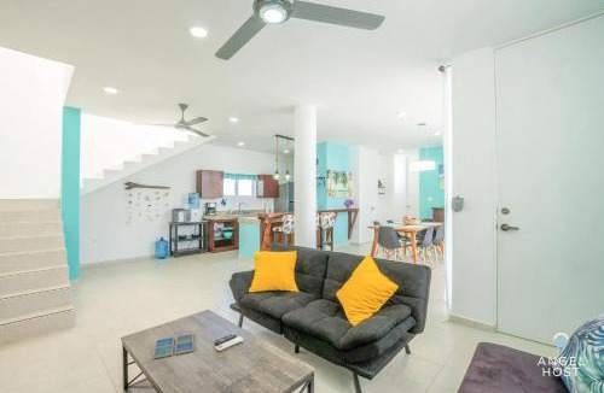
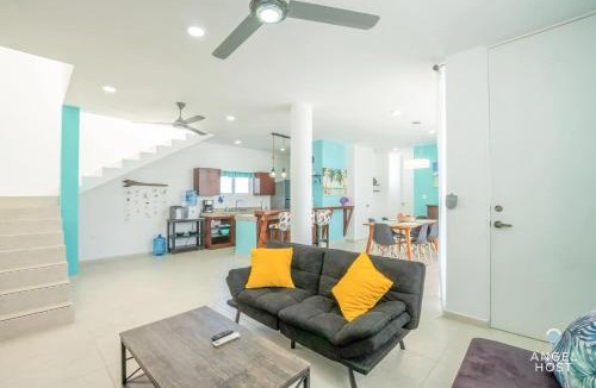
- drink coaster (173, 345)
